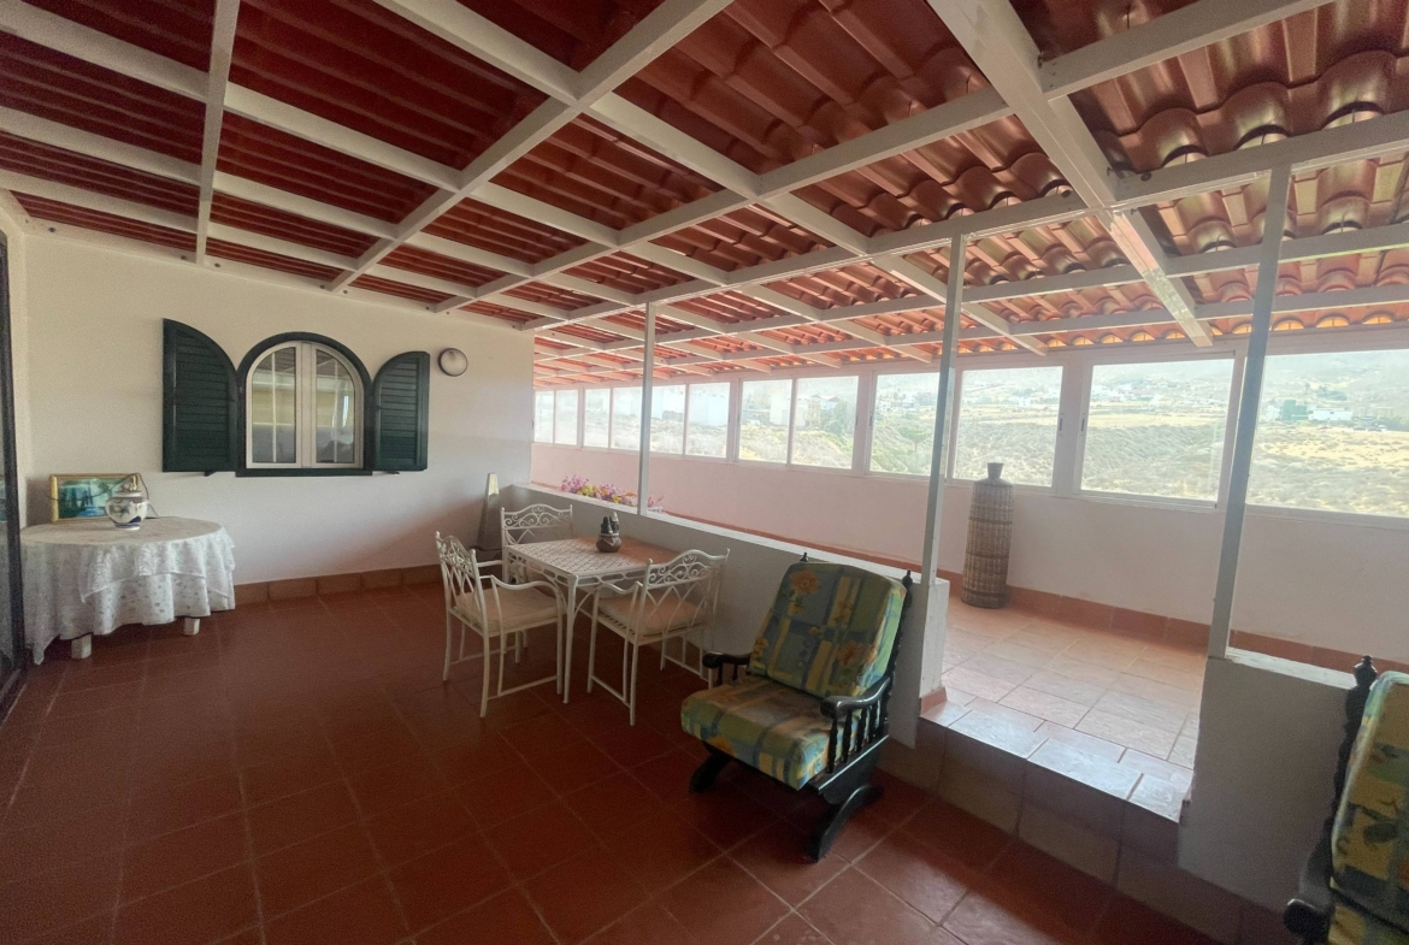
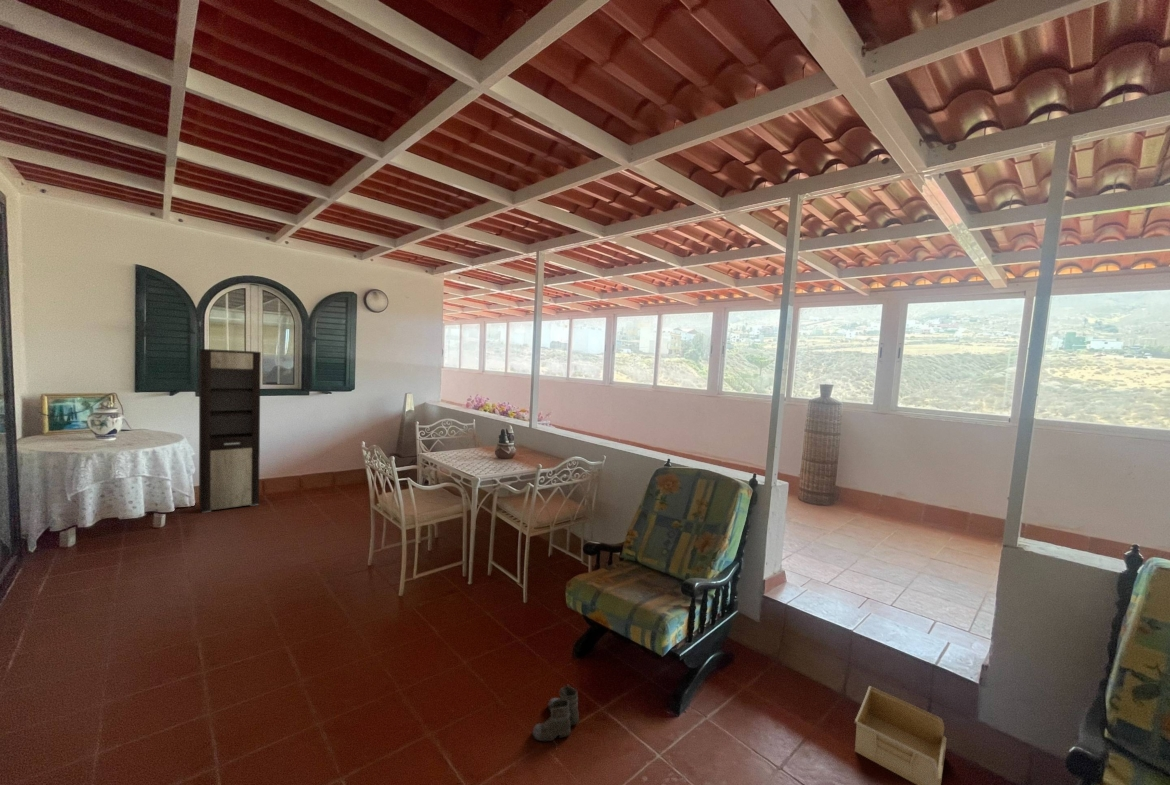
+ storage bin (900, 735)
+ boots (558, 708)
+ cabinet (229, 428)
